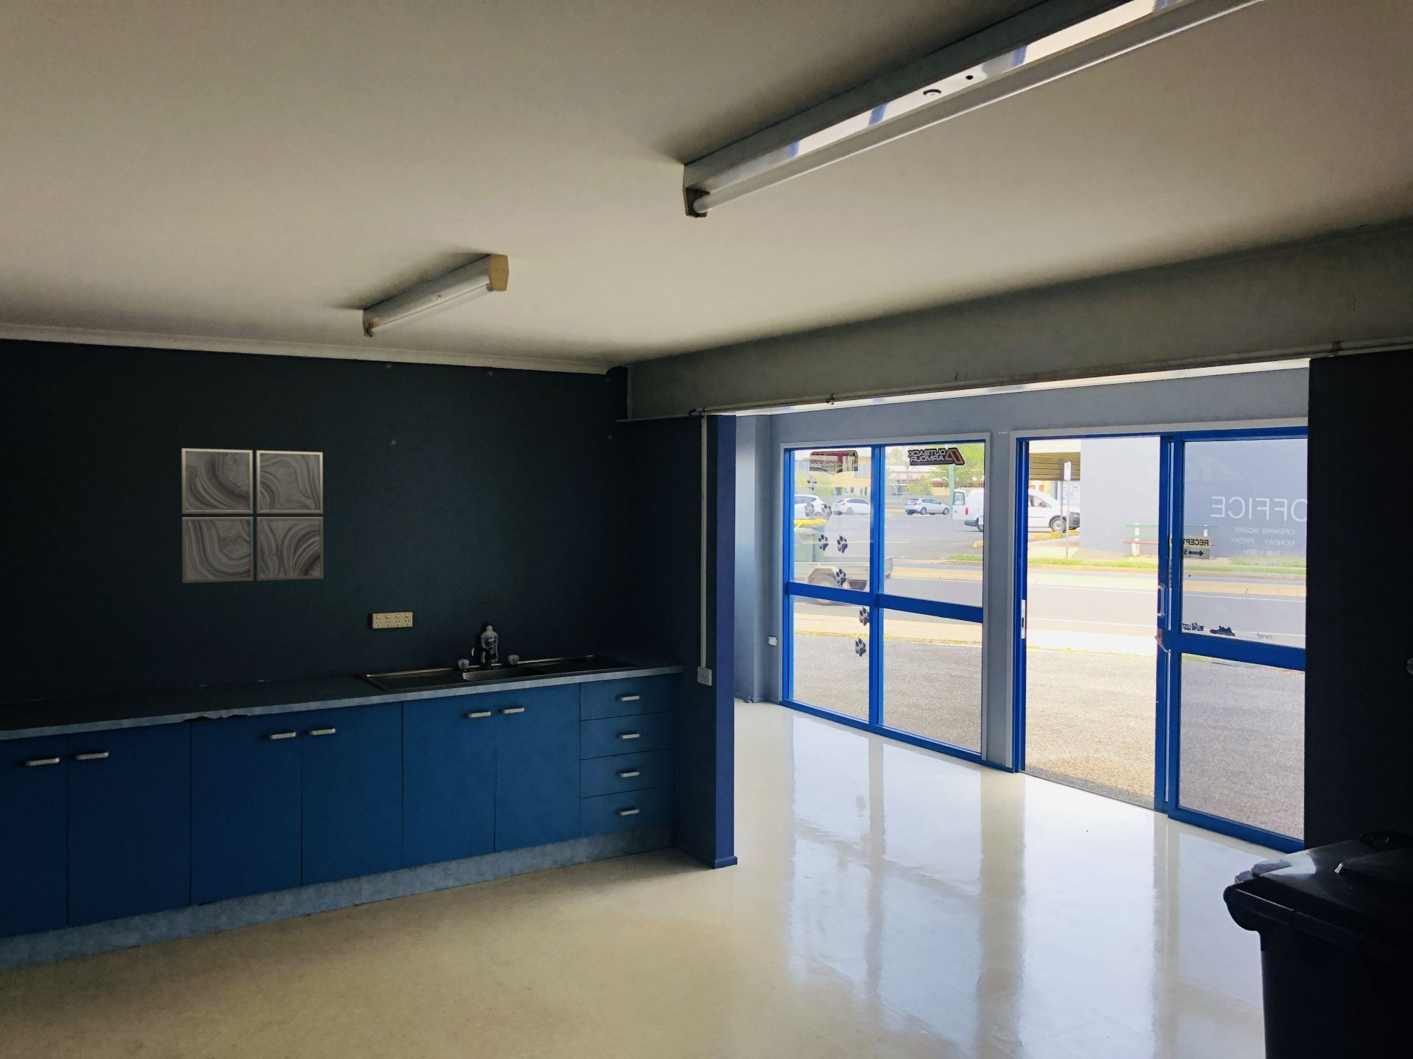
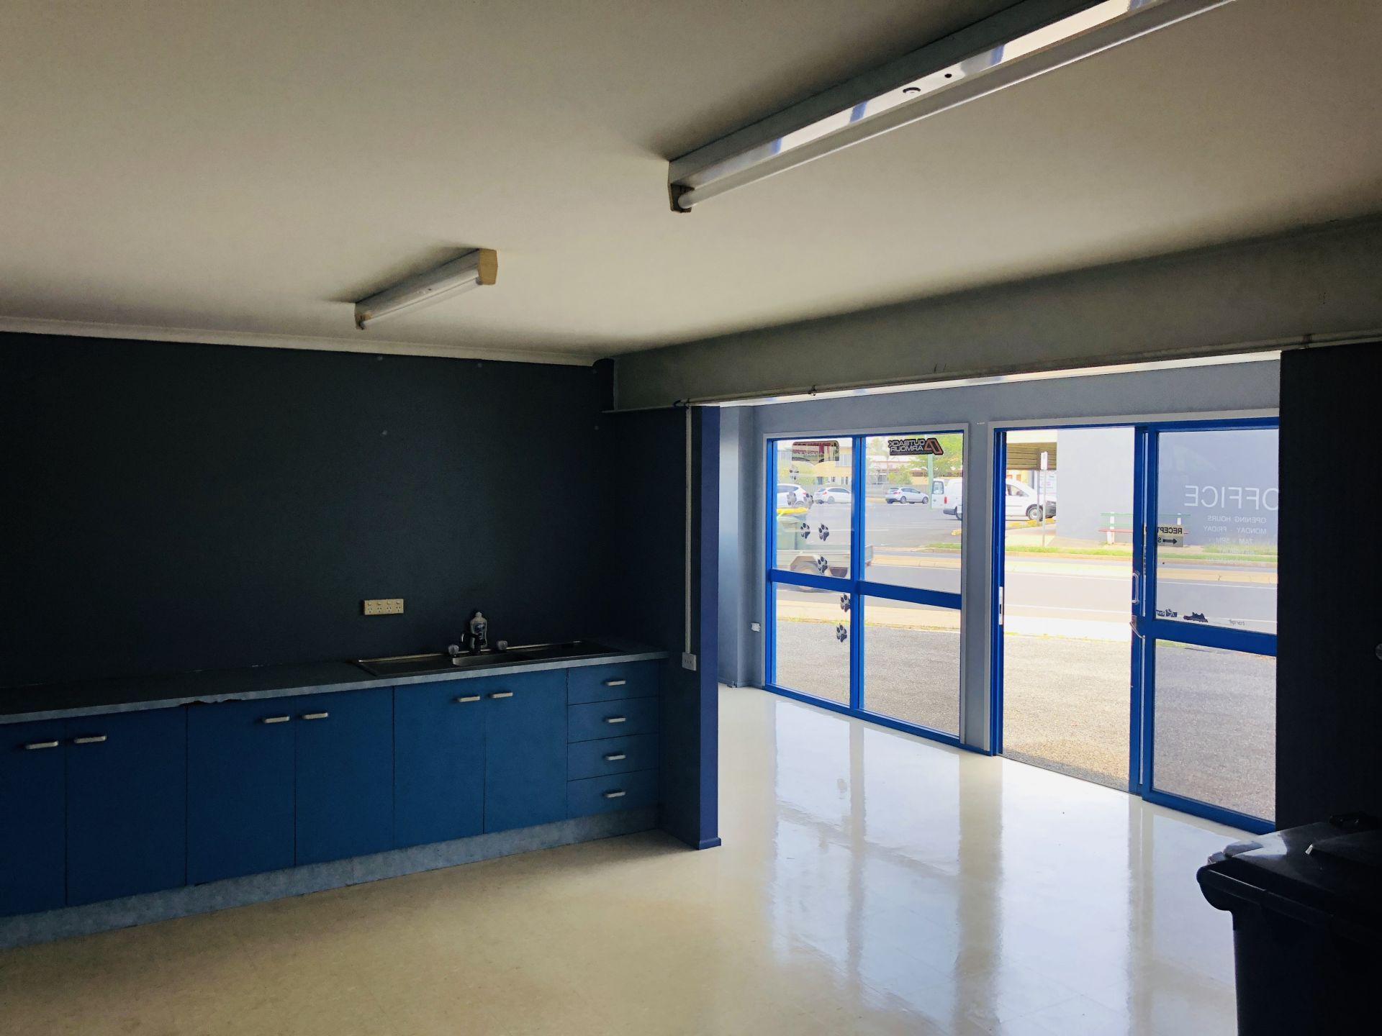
- wall art (253, 517)
